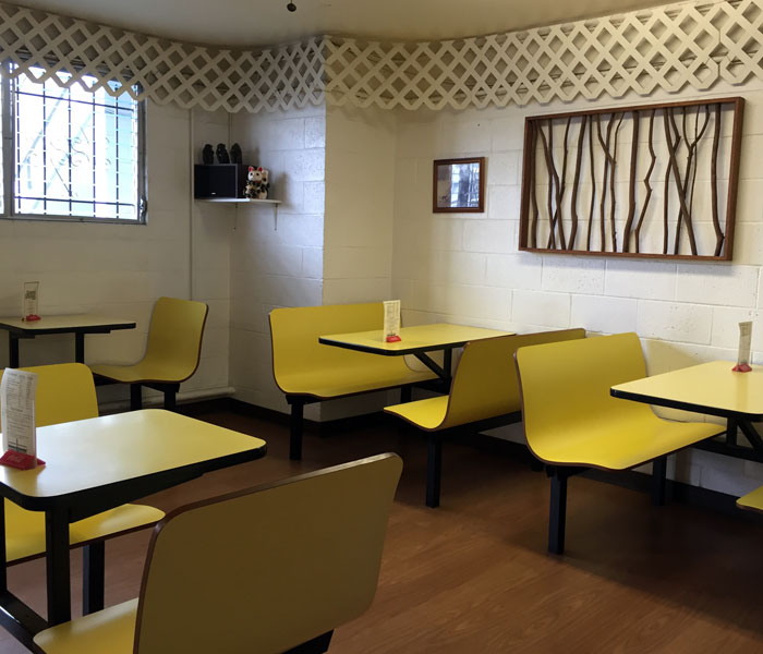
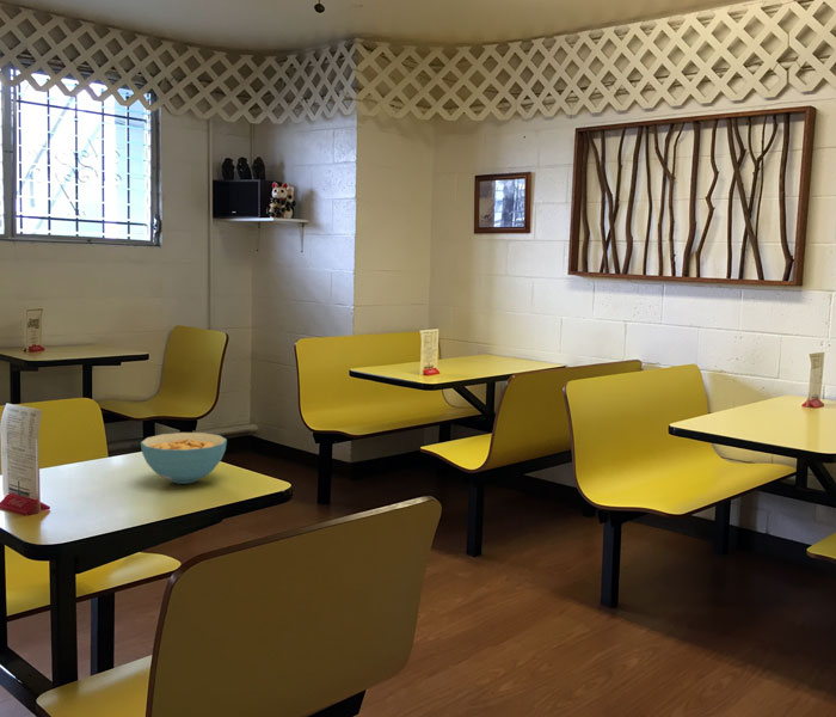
+ cereal bowl (184, 460)
